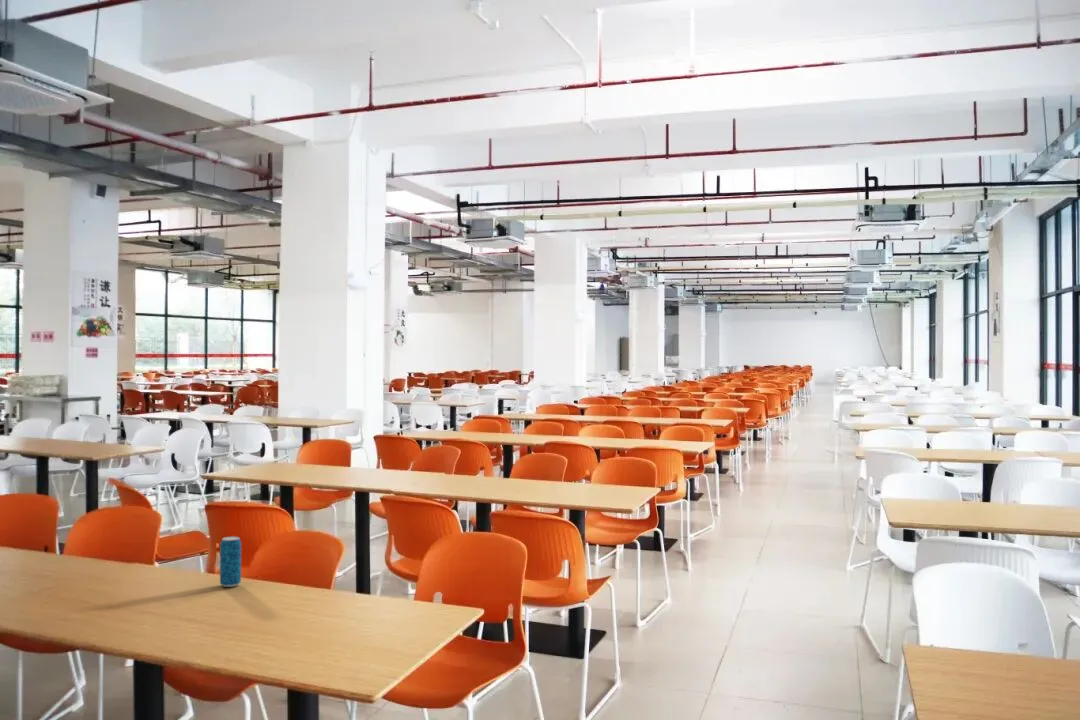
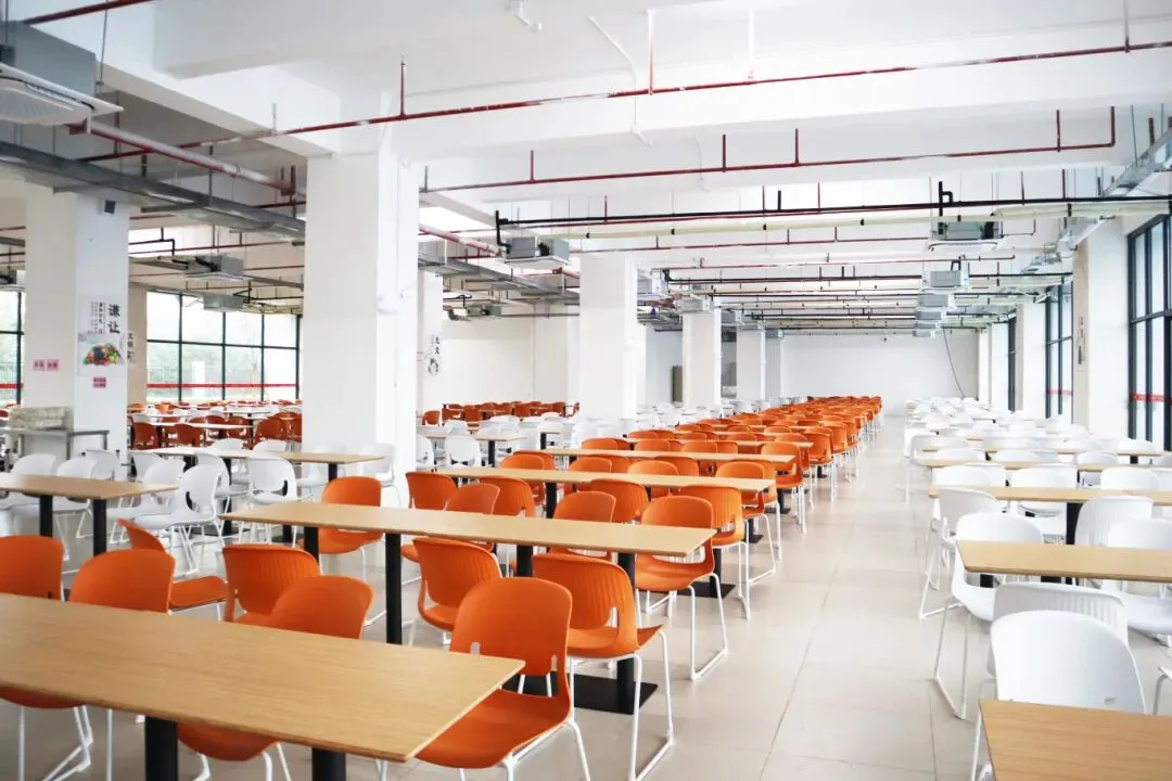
- beverage can (230, 561)
